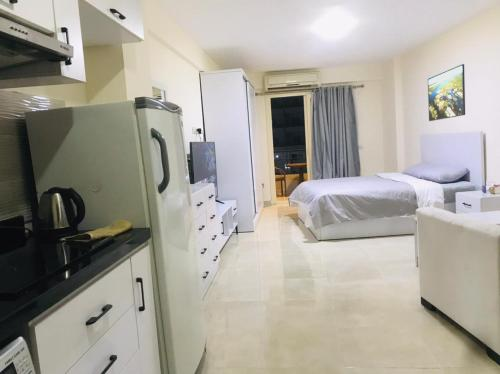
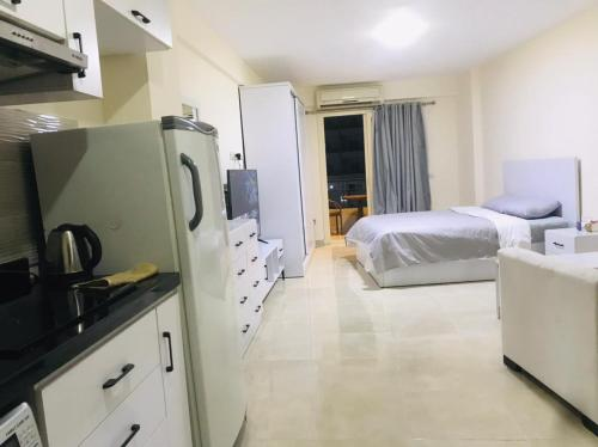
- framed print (444, 95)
